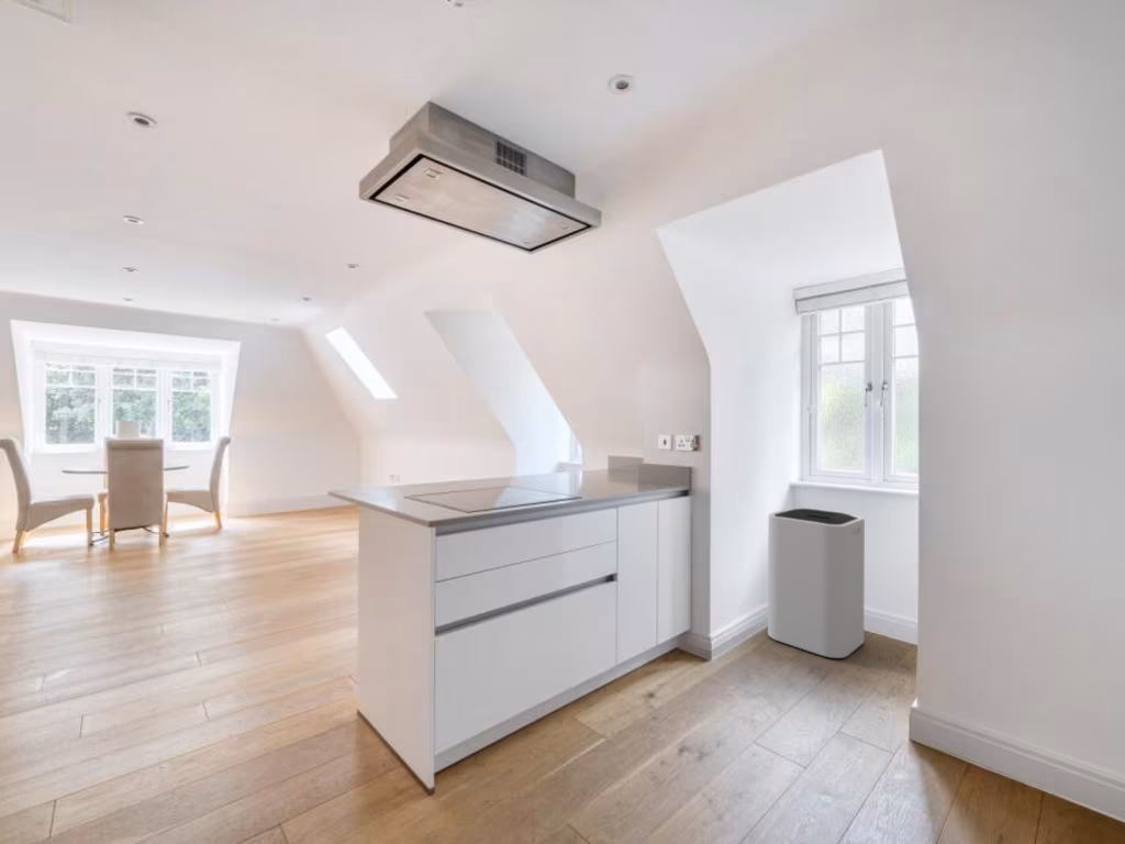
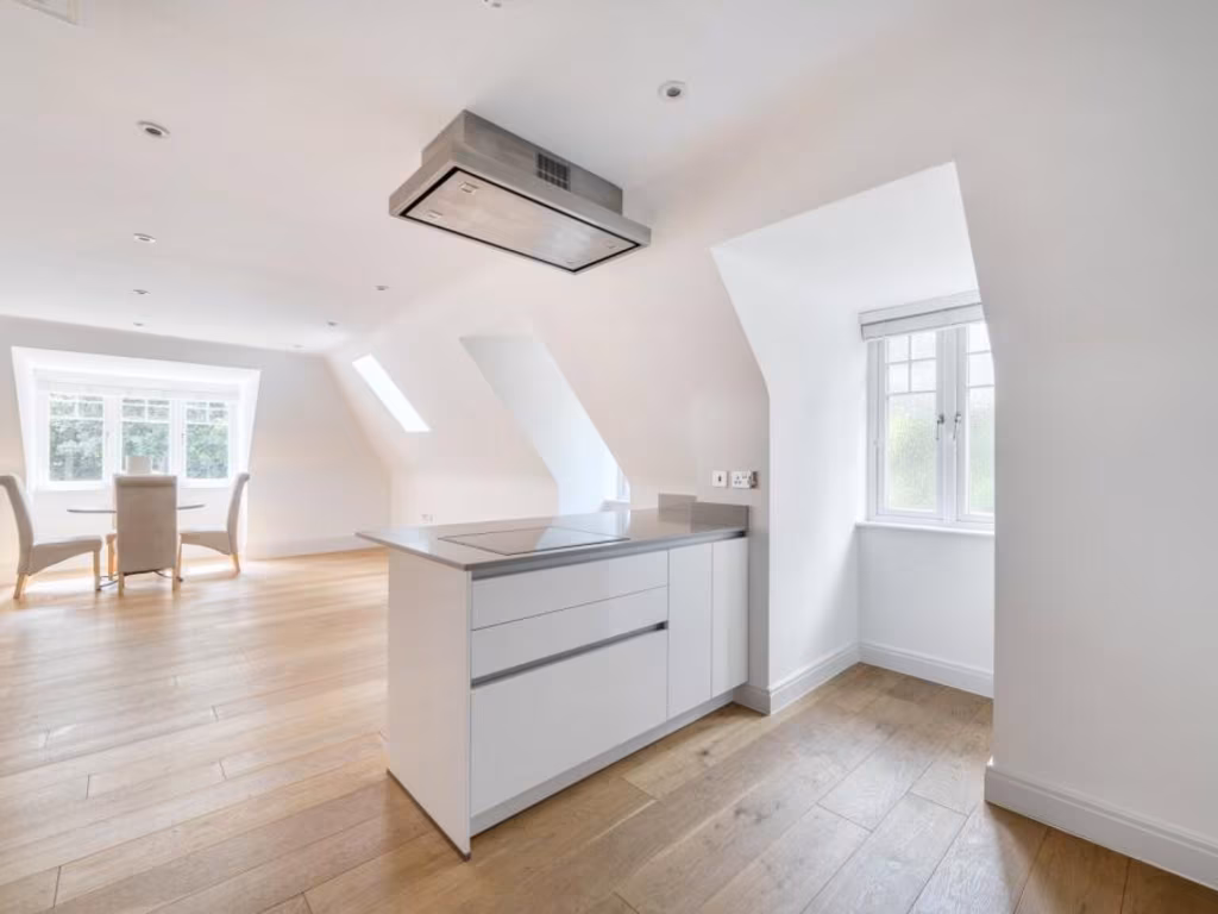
- trash can (815, 576)
